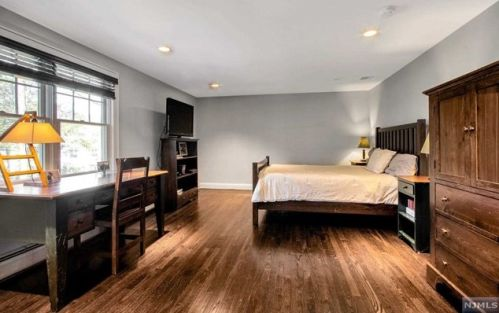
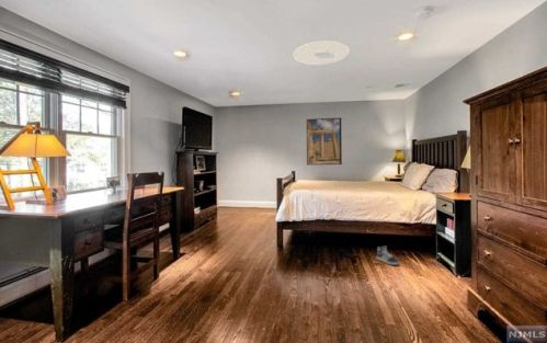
+ ceiling light (320, 52)
+ sneaker (387, 254)
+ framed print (323, 141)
